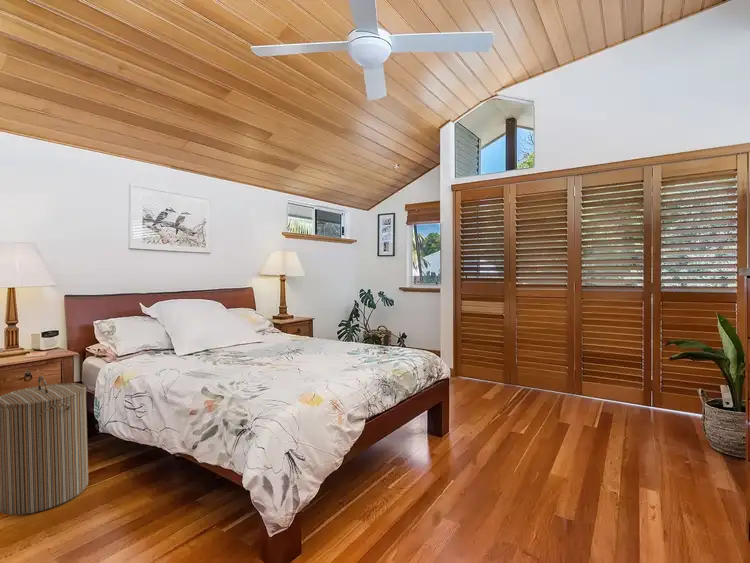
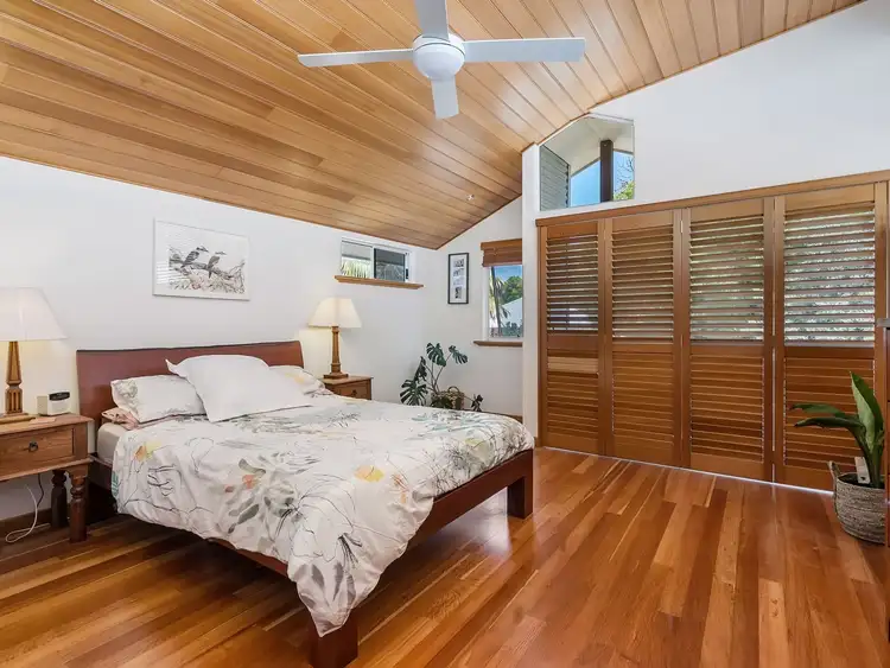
- laundry hamper (43, 435)
